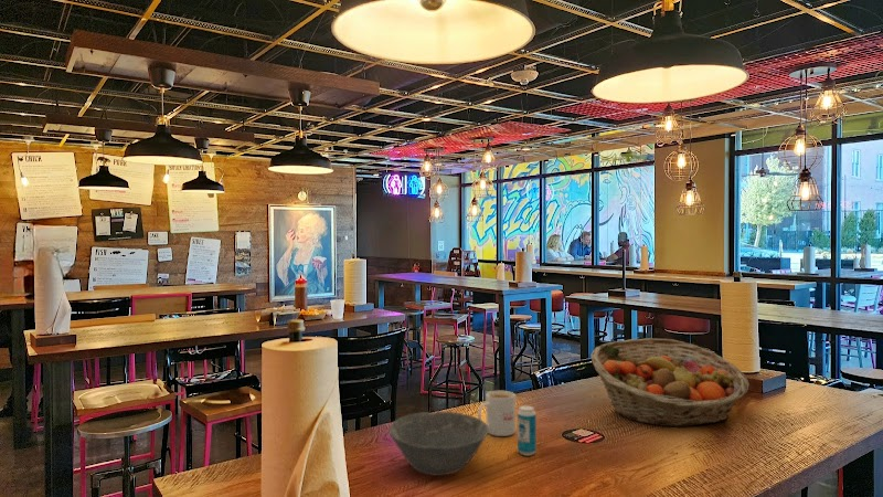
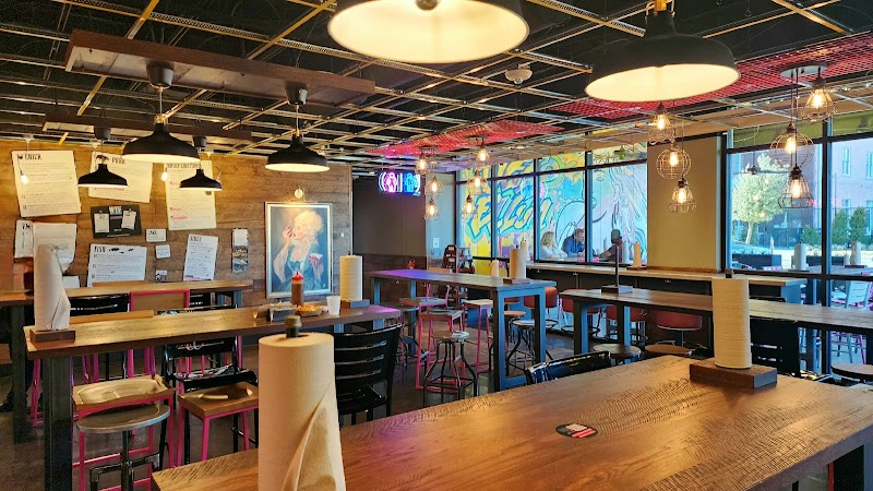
- fruit basket (667, 379)
- beverage can (526, 430)
- bowl (439, 445)
- mug (496, 413)
